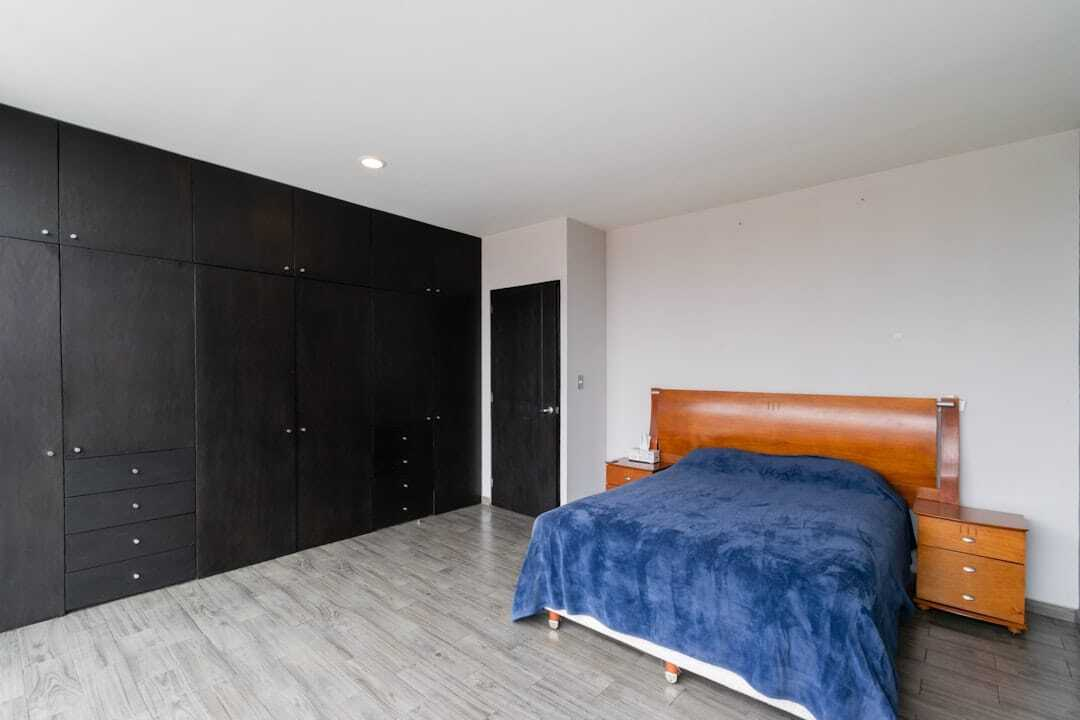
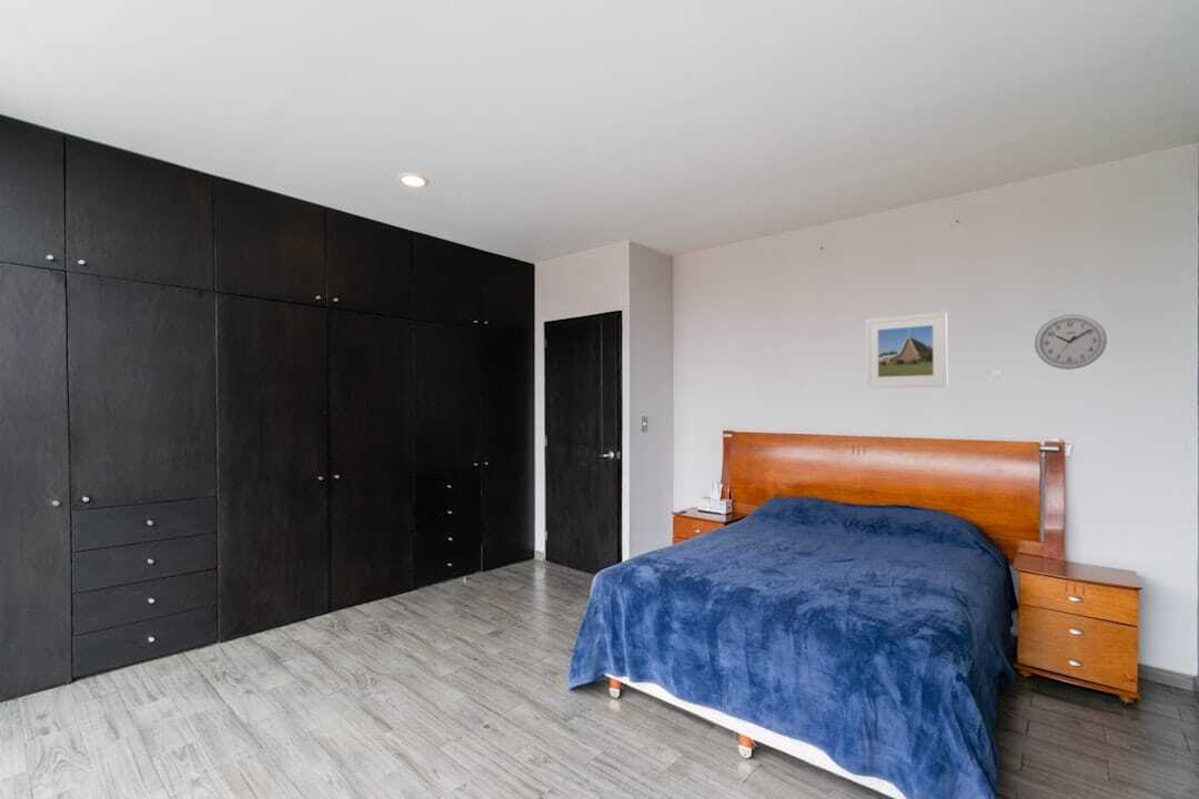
+ wall clock (1069, 342)
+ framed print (905, 352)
